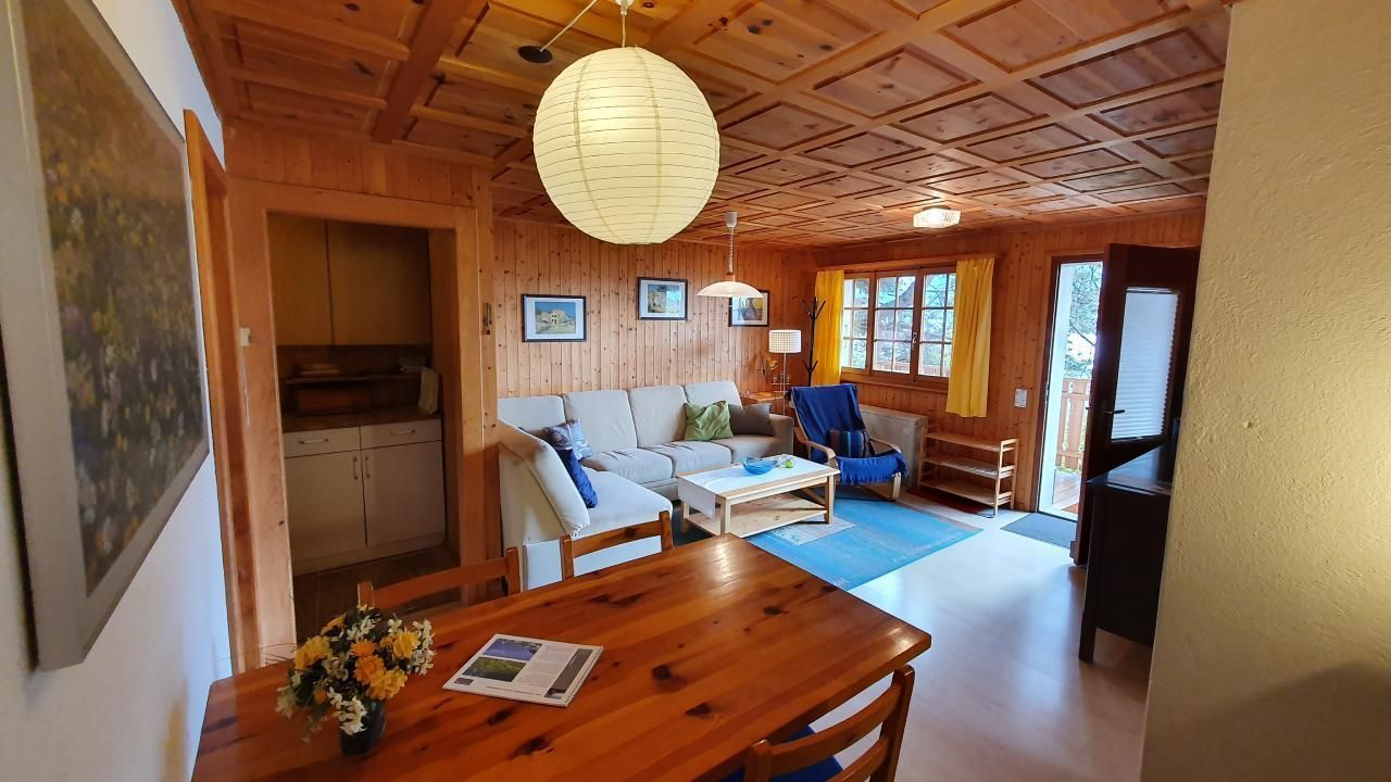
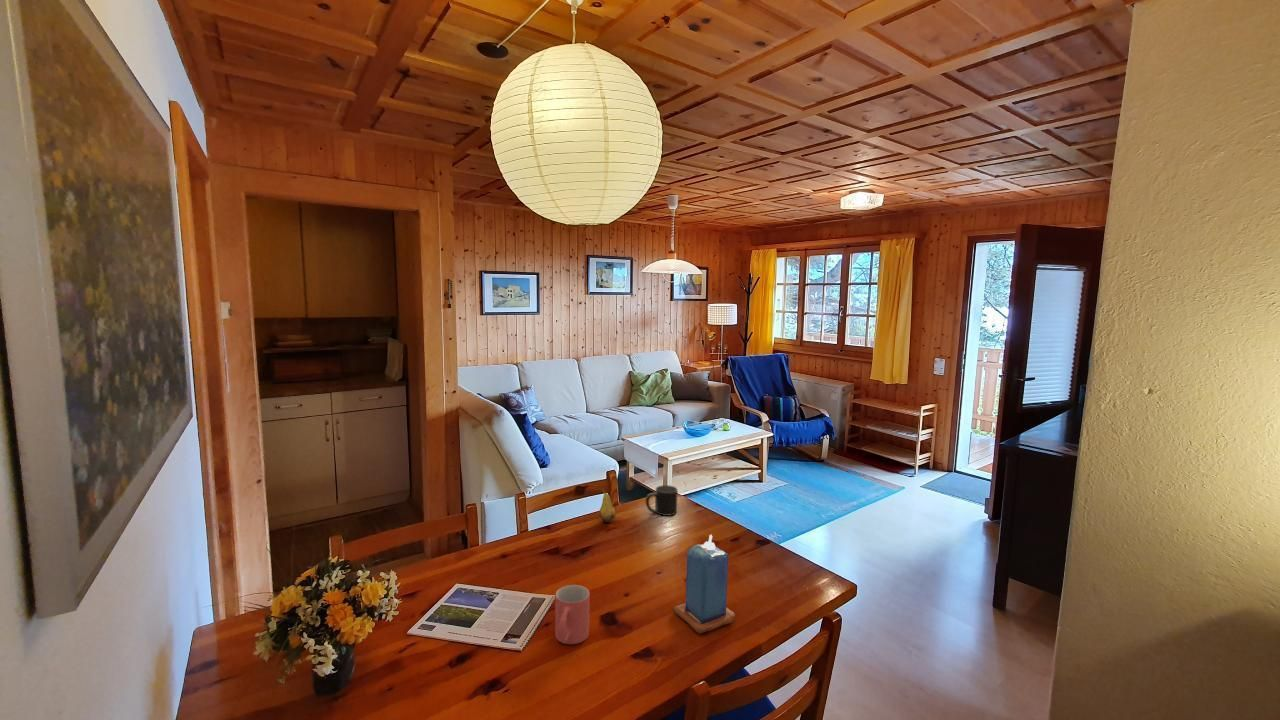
+ fruit (607, 504)
+ candle (704, 577)
+ mug (660, 500)
+ mug (569, 619)
